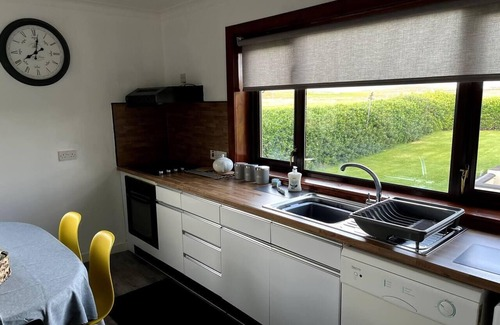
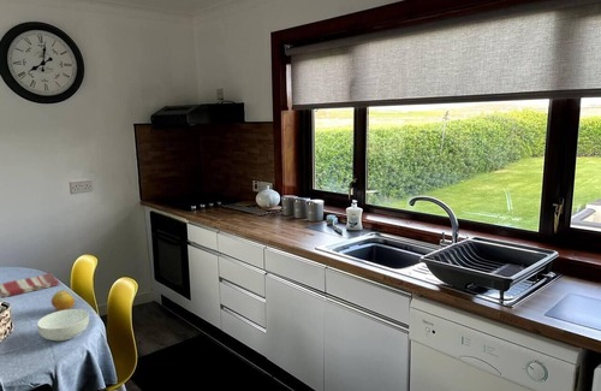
+ dish towel (28, 283)
+ cereal bowl (64, 326)
+ fruit (63, 301)
